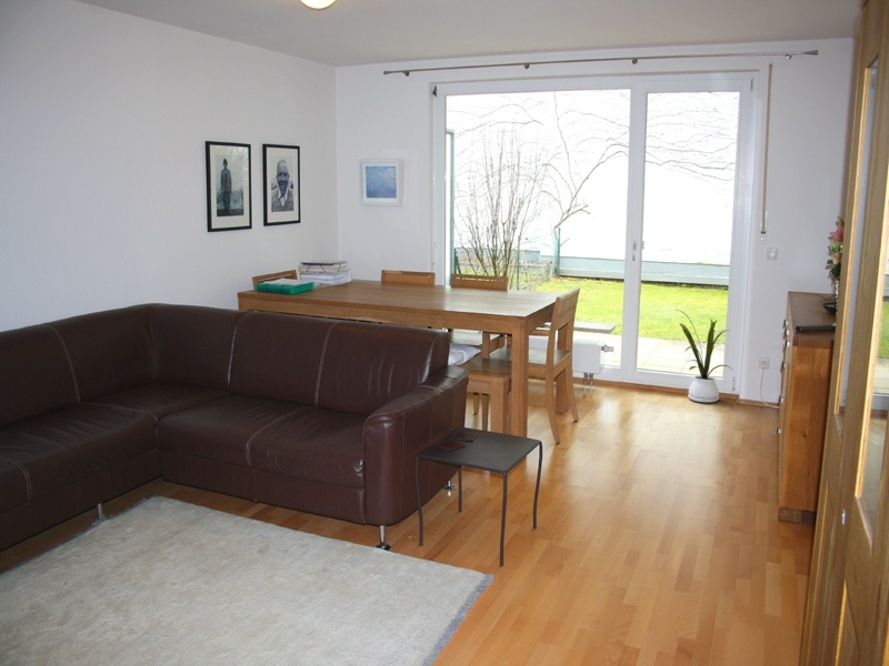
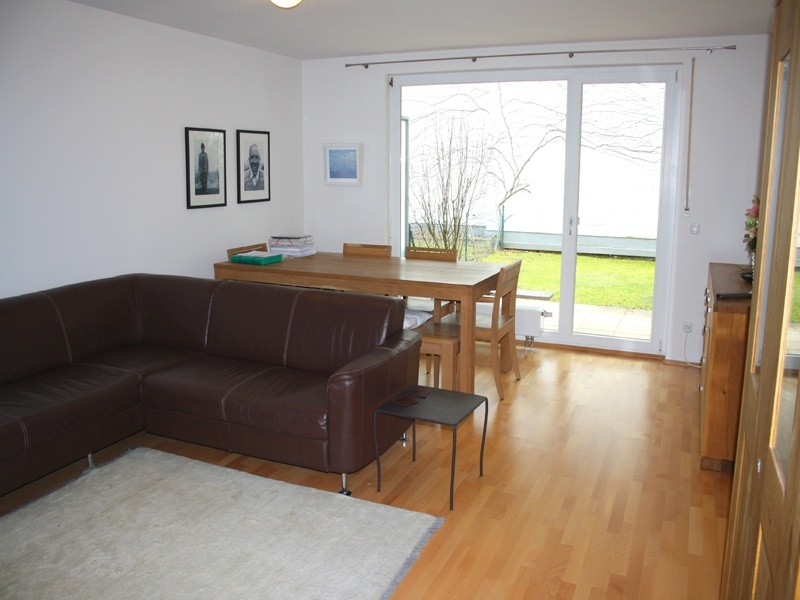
- house plant (701, 353)
